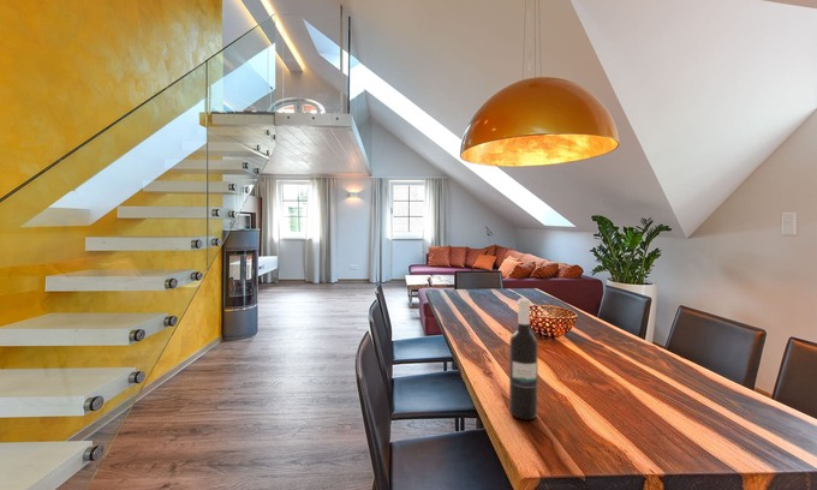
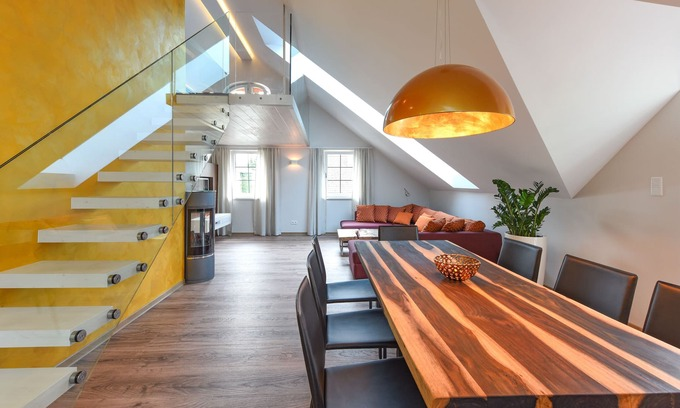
- wine bottle (523, 357)
